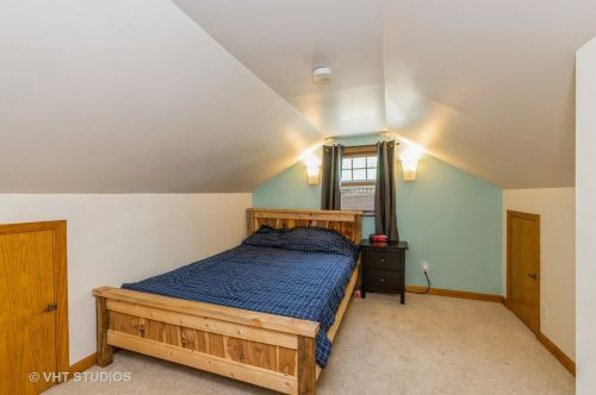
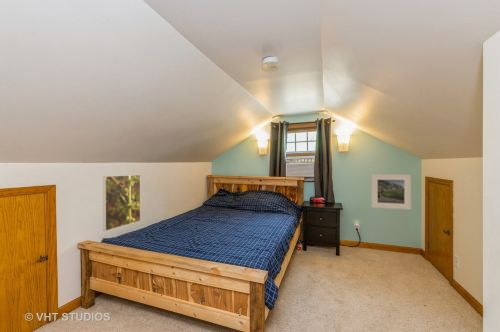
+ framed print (123, 200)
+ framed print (390, 191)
